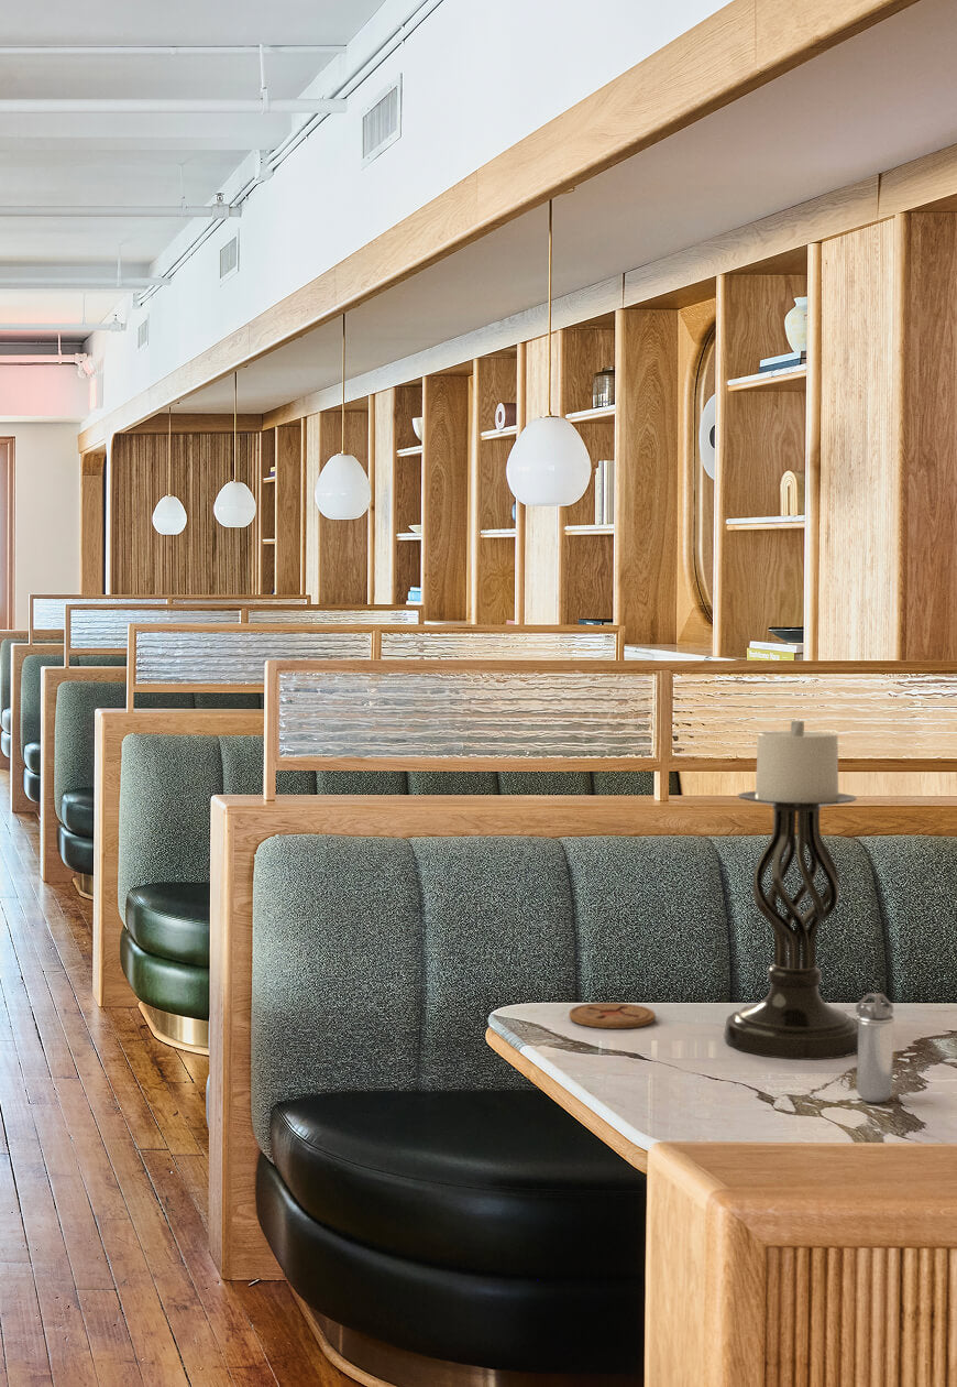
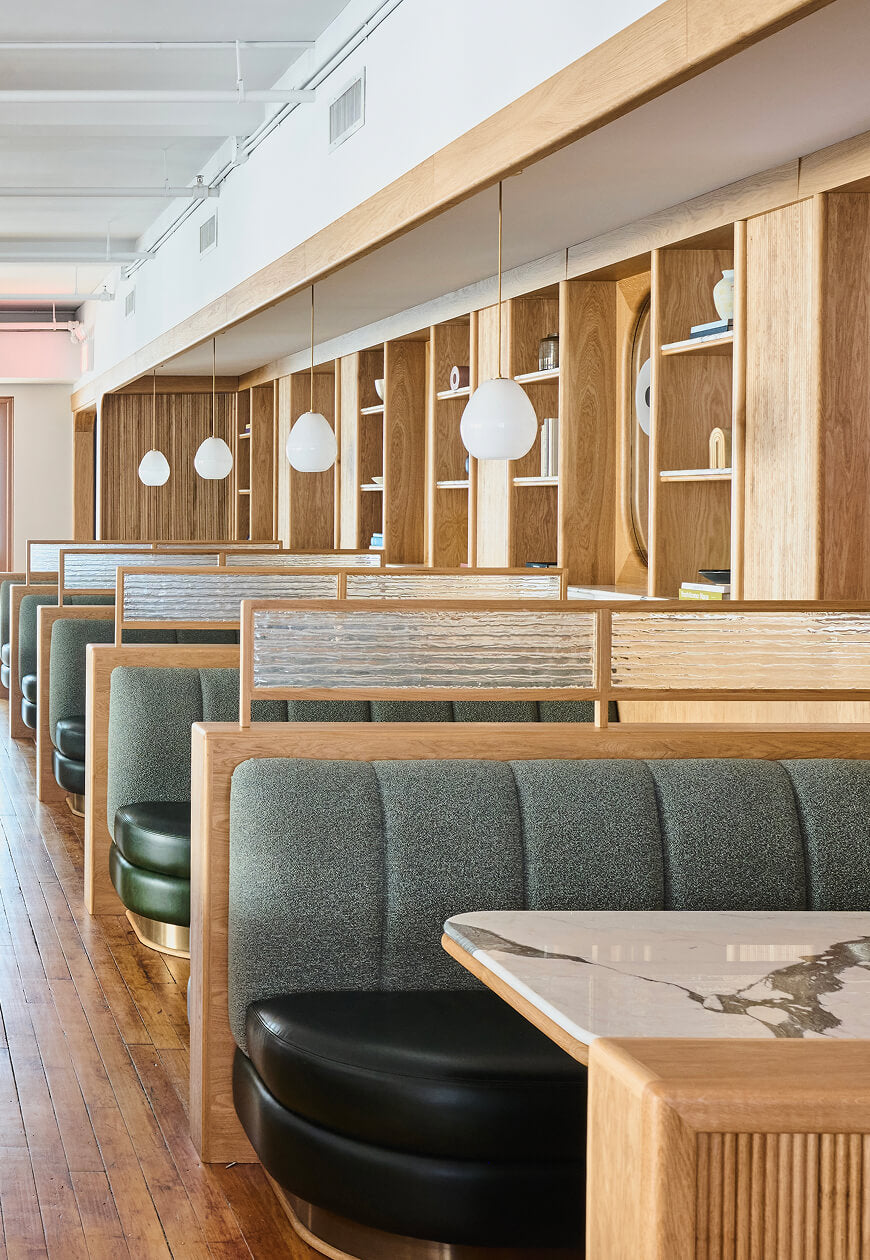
- candle holder (802, 884)
- shaker (875, 1046)
- coaster (612, 1015)
